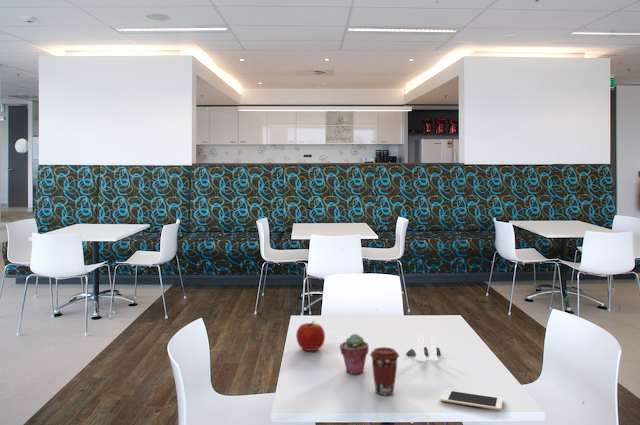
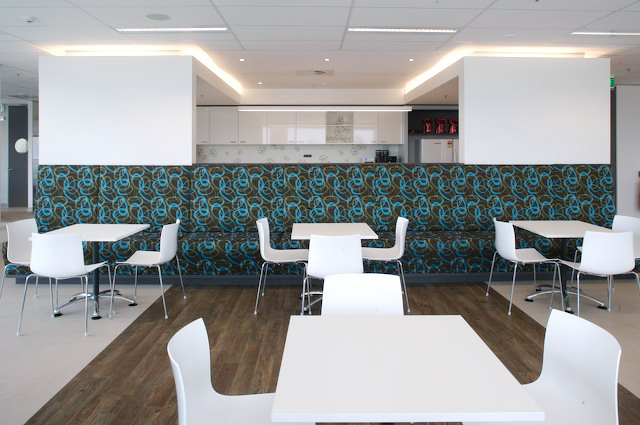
- potted succulent (354, 352)
- coffee cup (384, 370)
- cell phone (471, 399)
- apple (310, 335)
- salt and pepper shaker set (423, 344)
